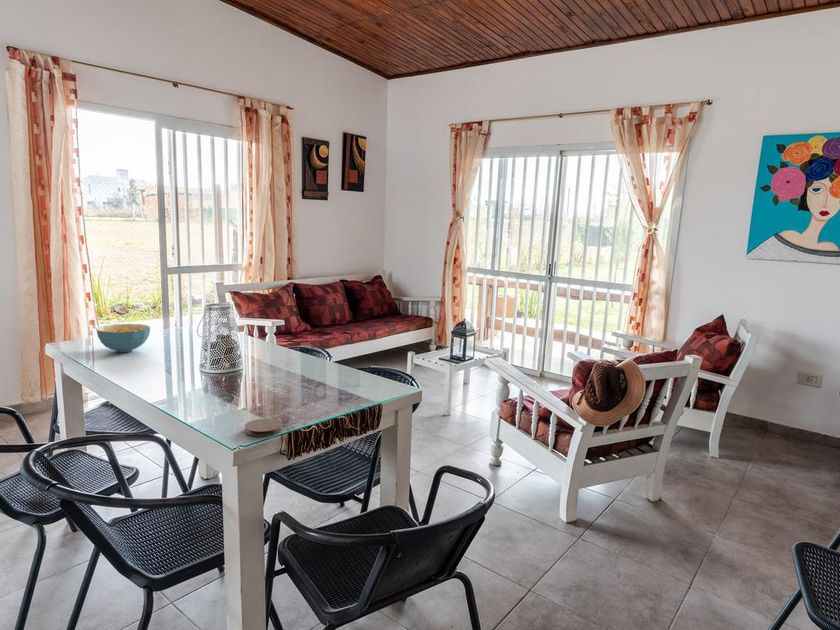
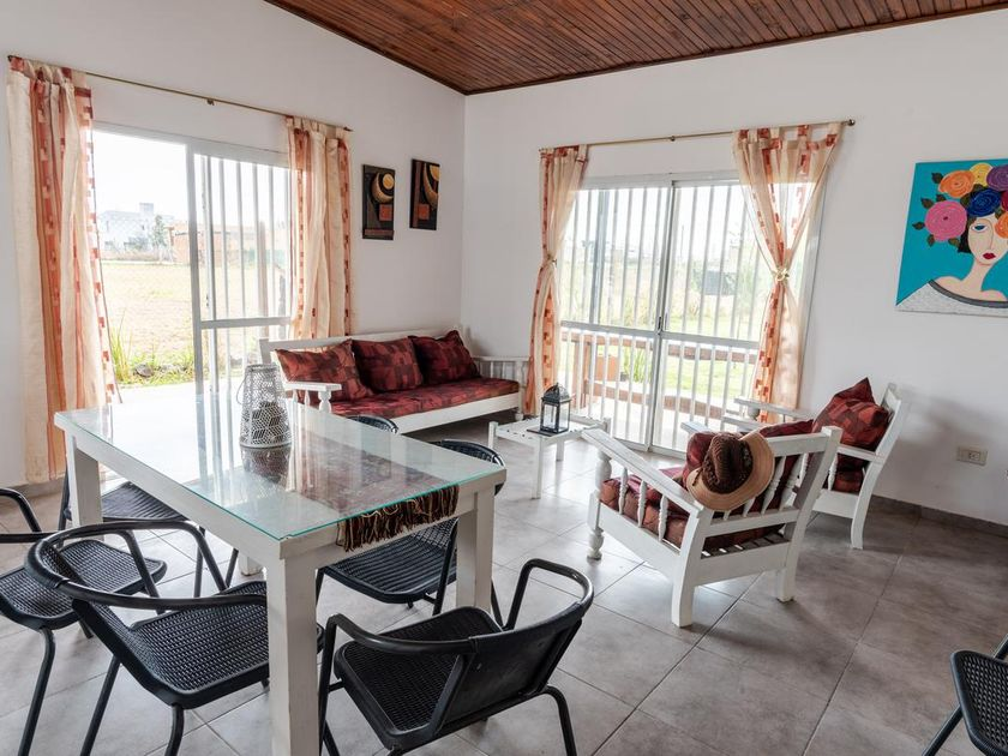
- coaster (263, 427)
- cereal bowl (124, 339)
